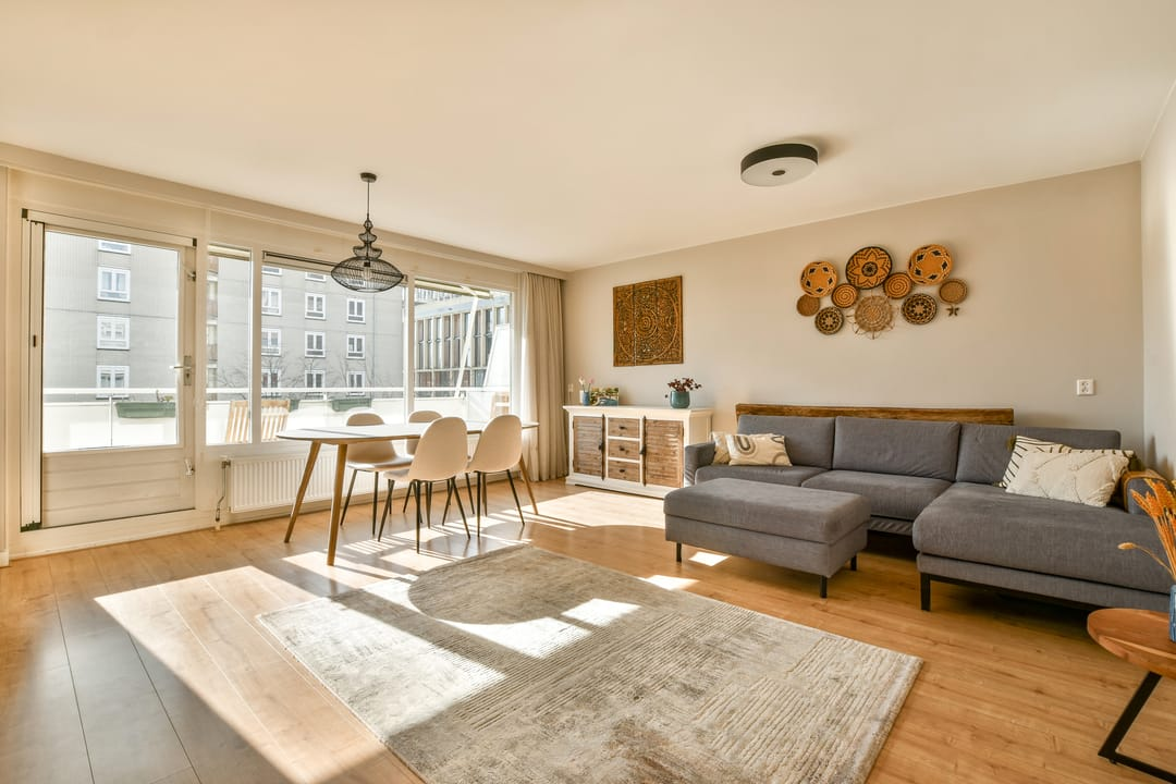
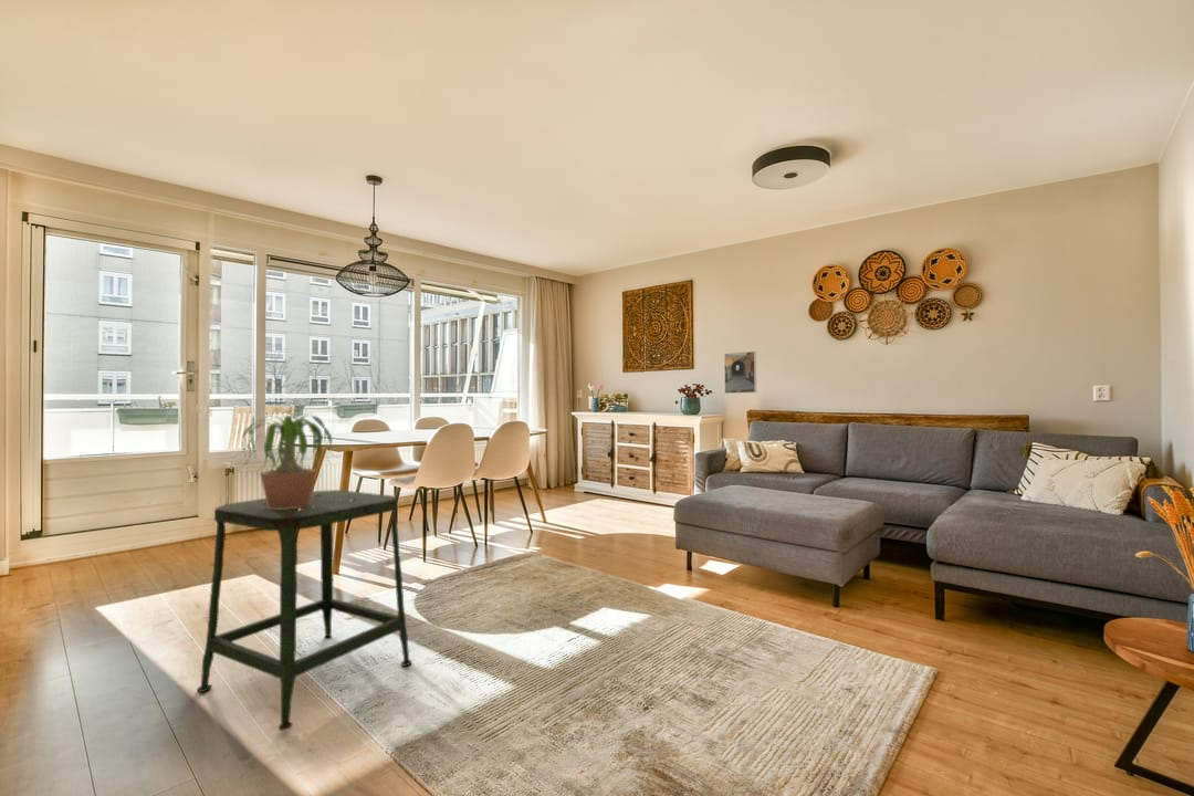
+ stool (322, 588)
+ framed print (740, 373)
+ potted plant (284, 459)
